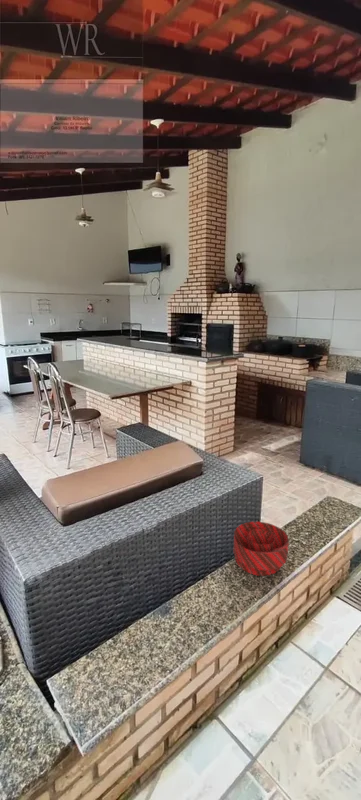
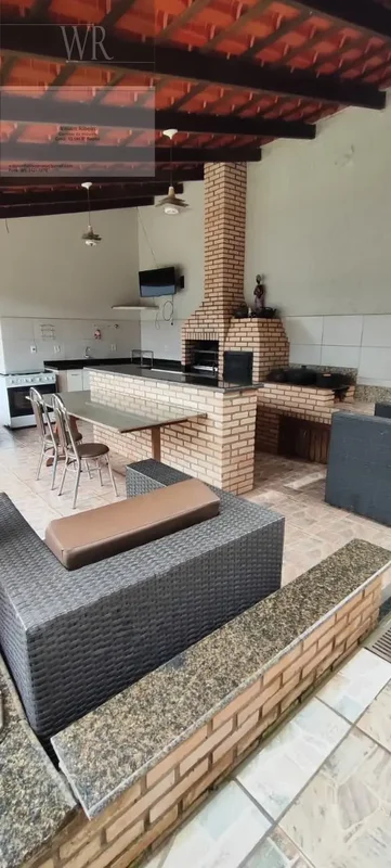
- bowl (260, 549)
